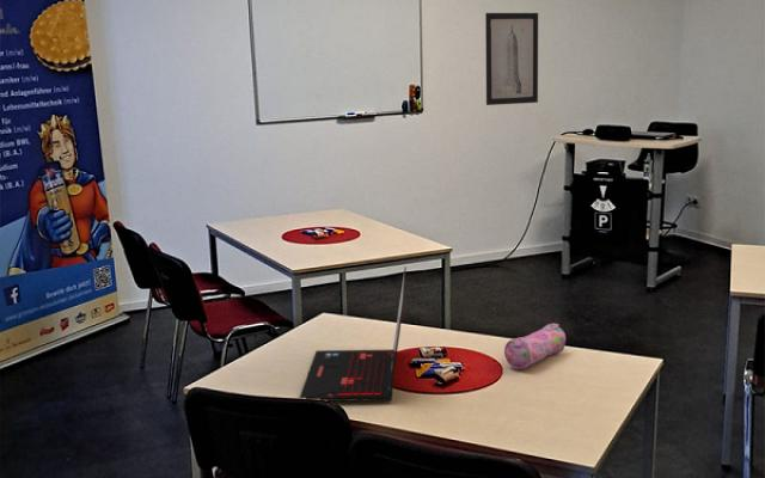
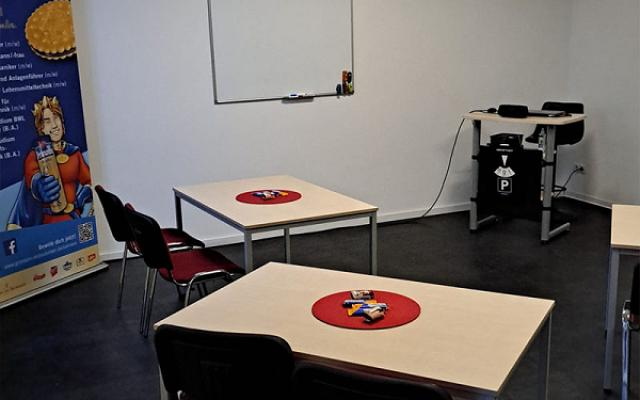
- pencil case (536, 344)
- laptop (356, 350)
- wall art (512, 59)
